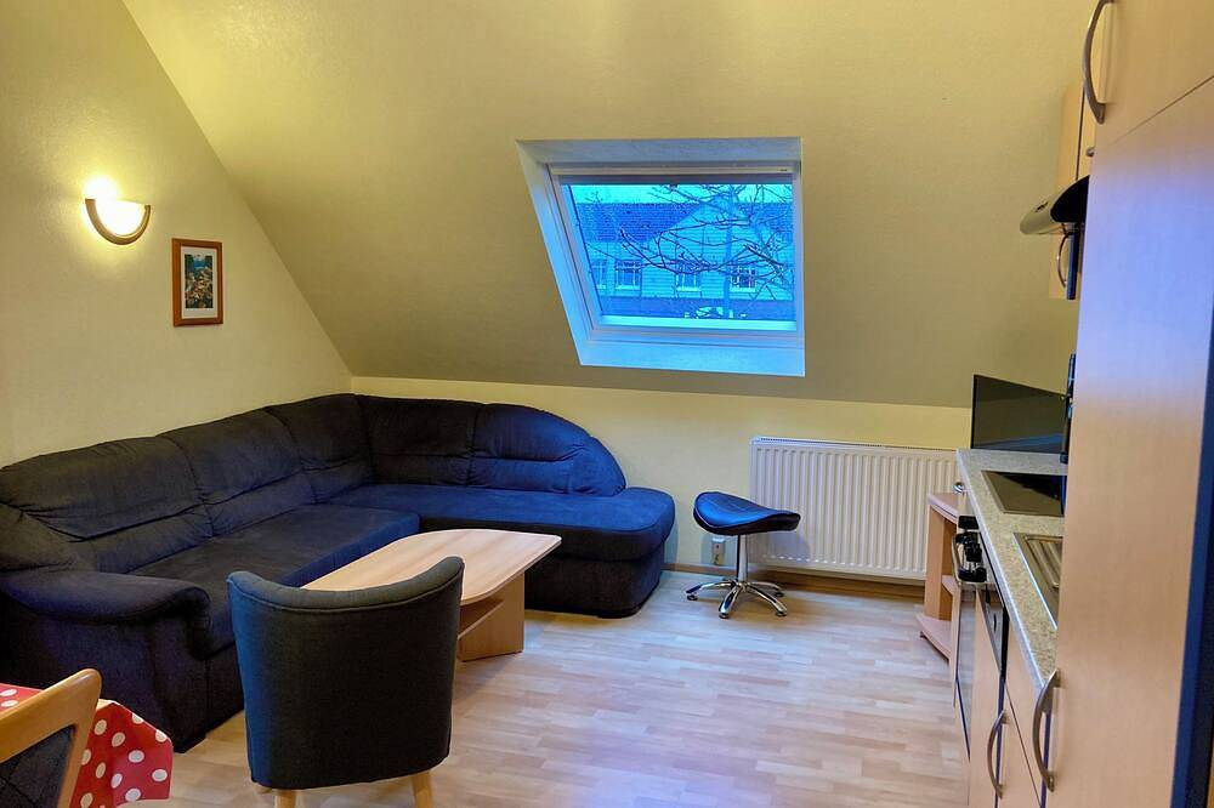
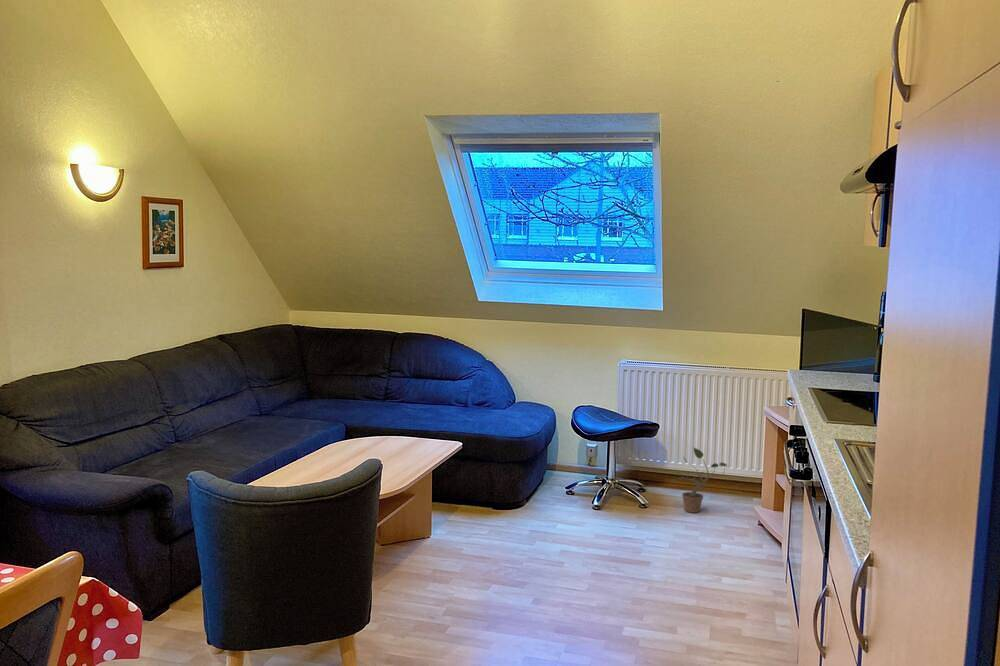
+ potted plant (698, 481)
